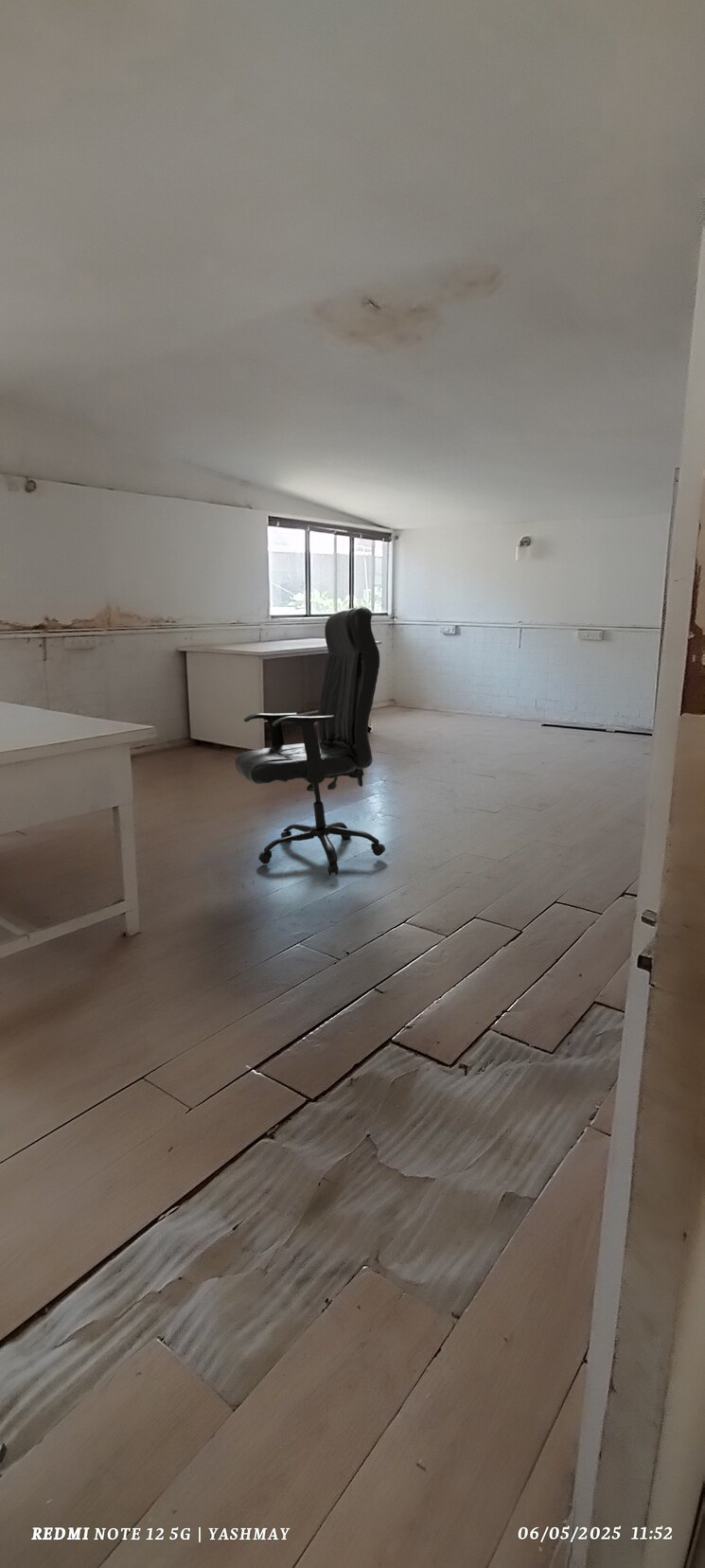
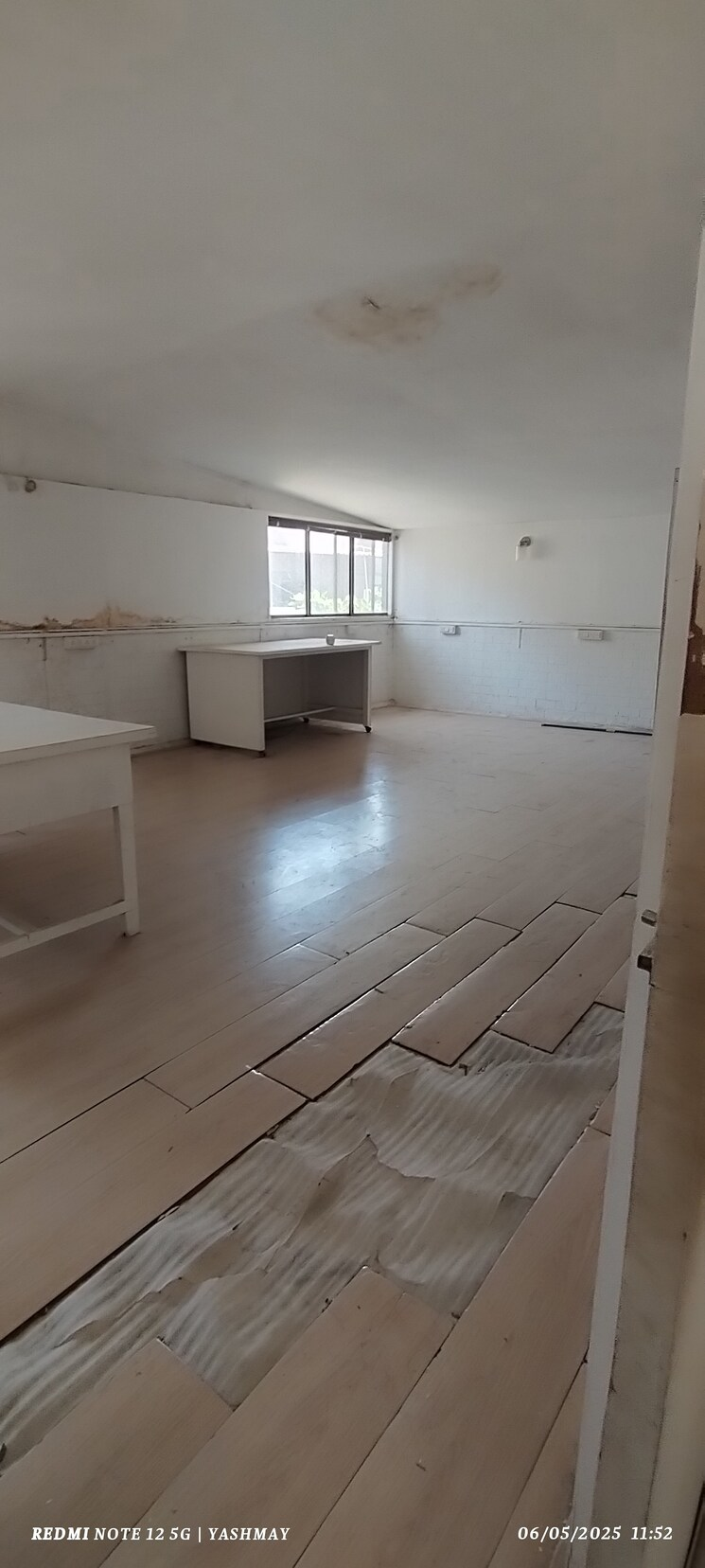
- office chair (305, 735)
